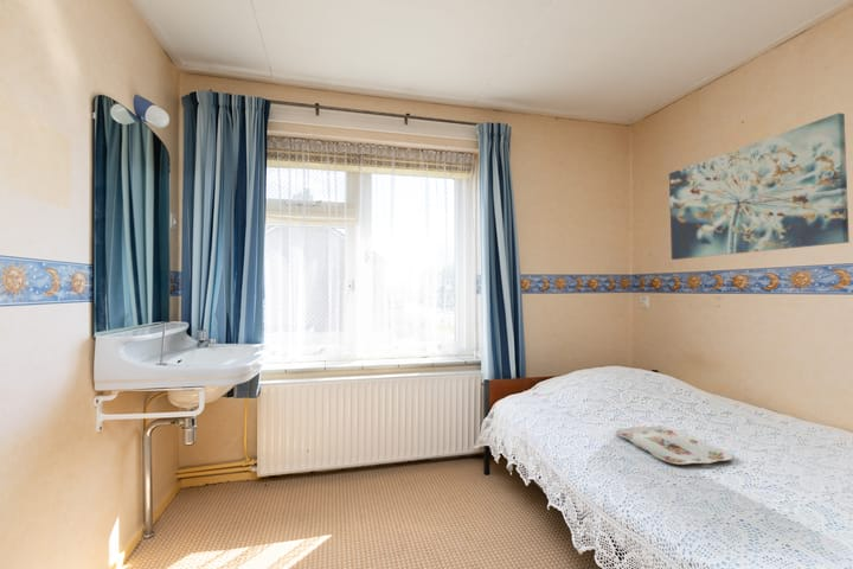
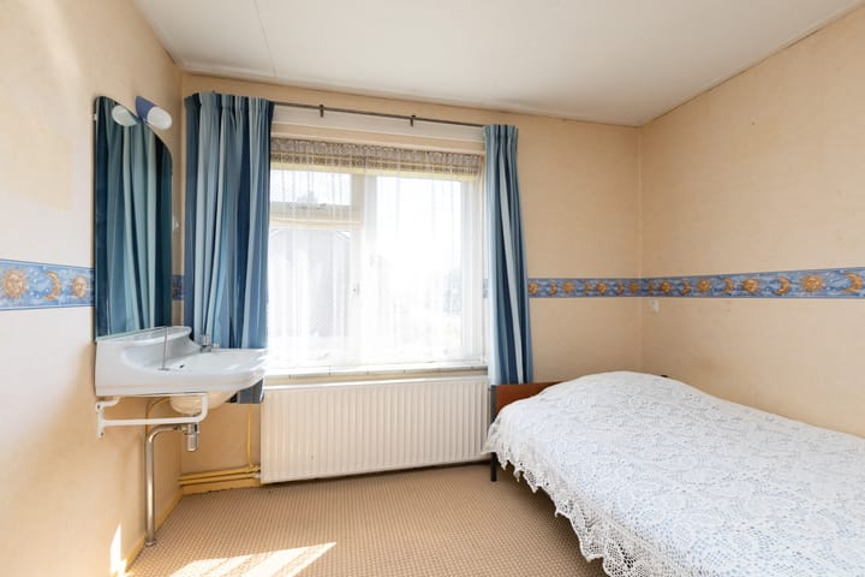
- wall art (740, 200)
- serving tray (668, 443)
